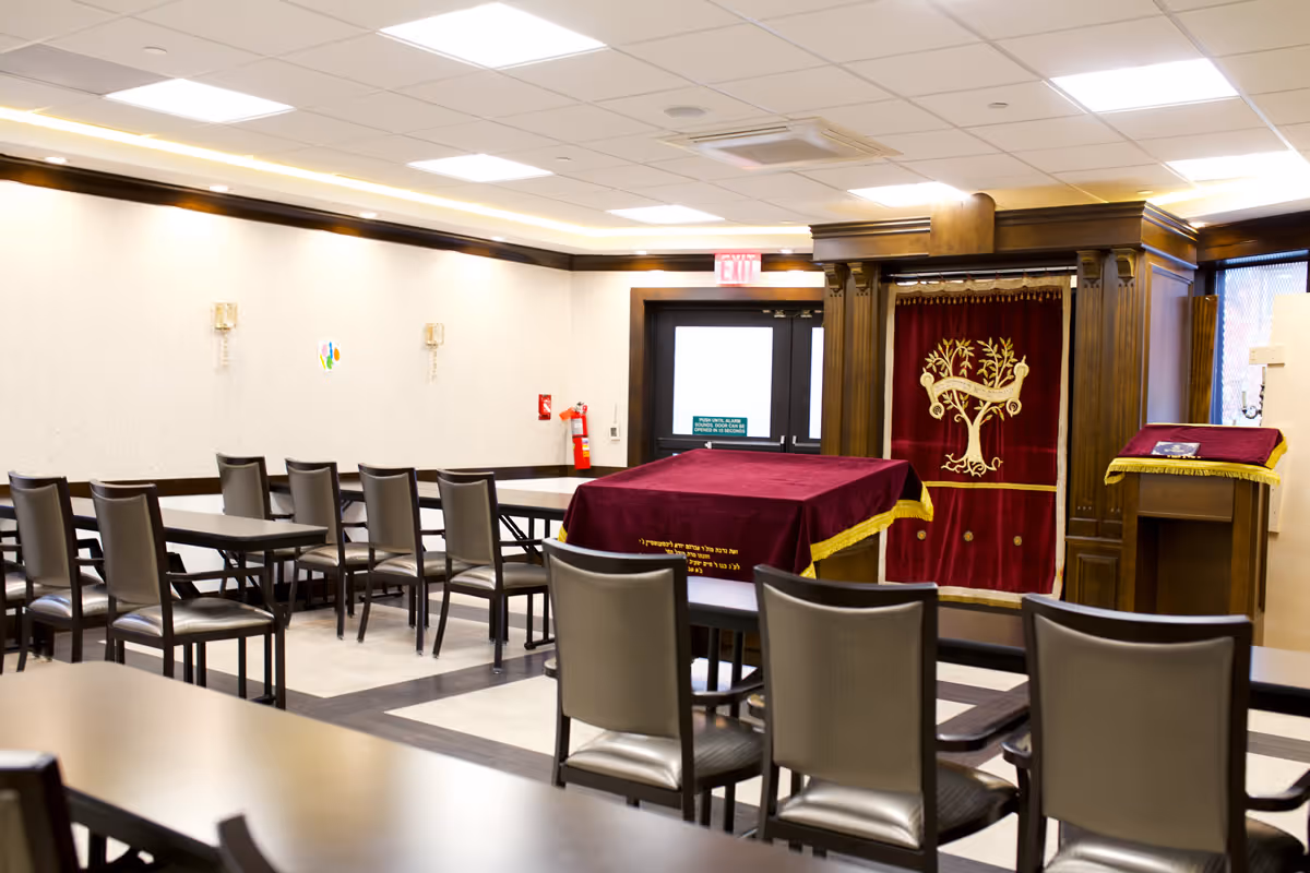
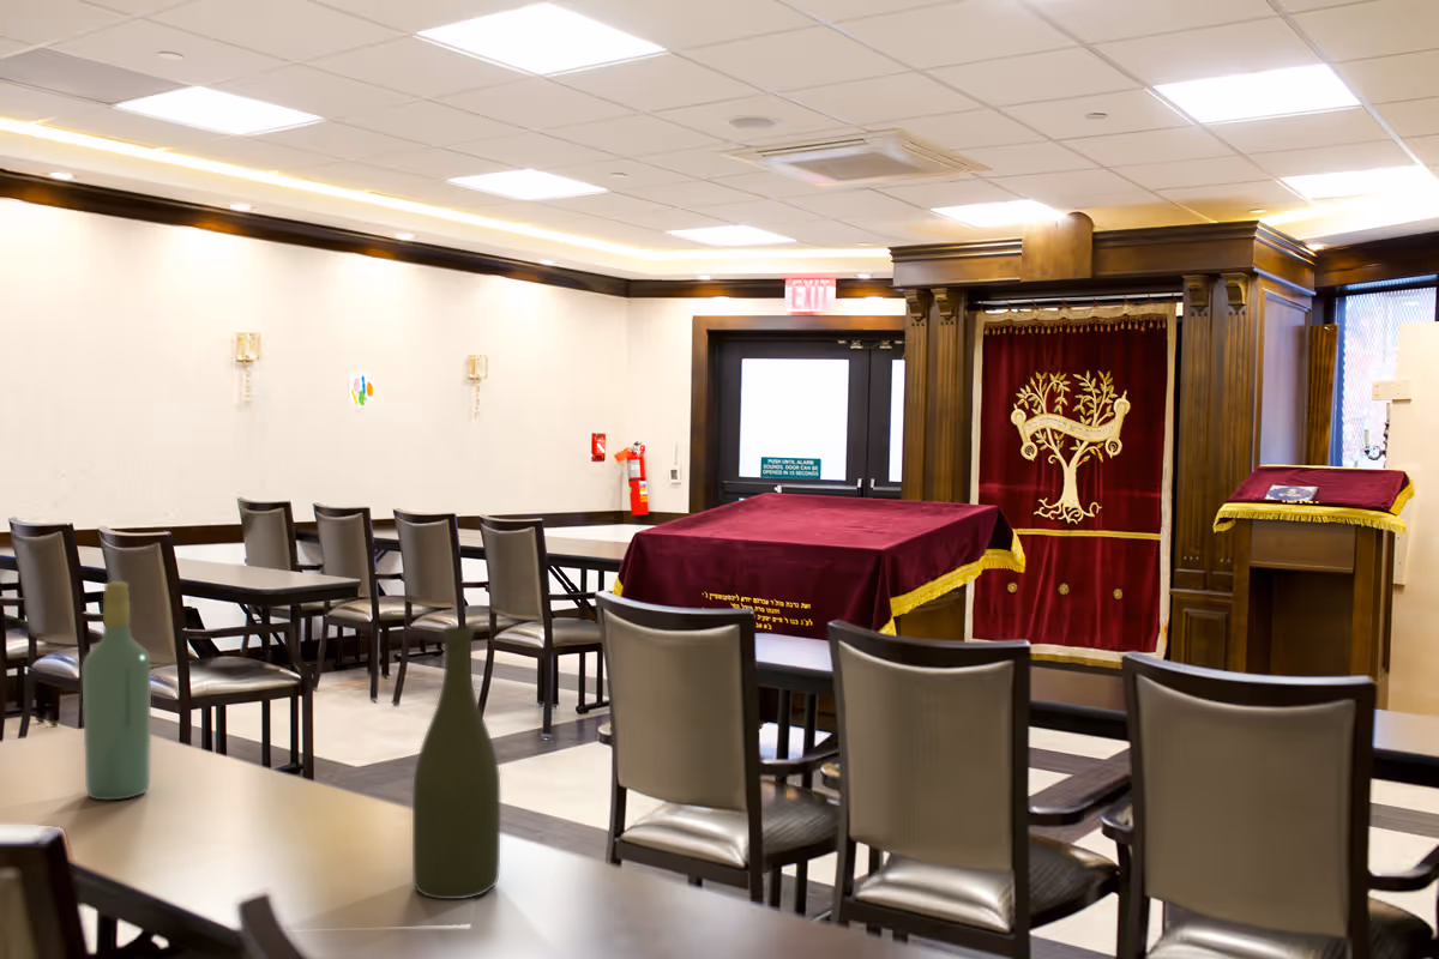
+ wine bottle (118, 688)
+ bottle (457, 756)
